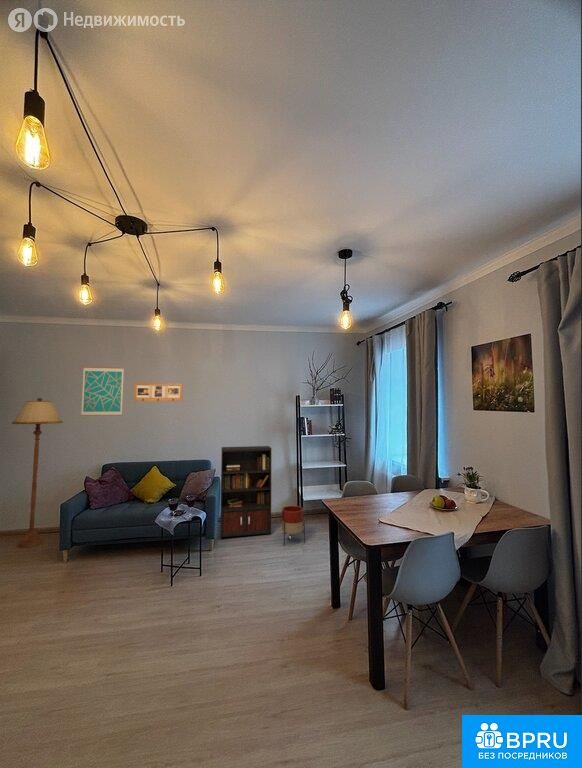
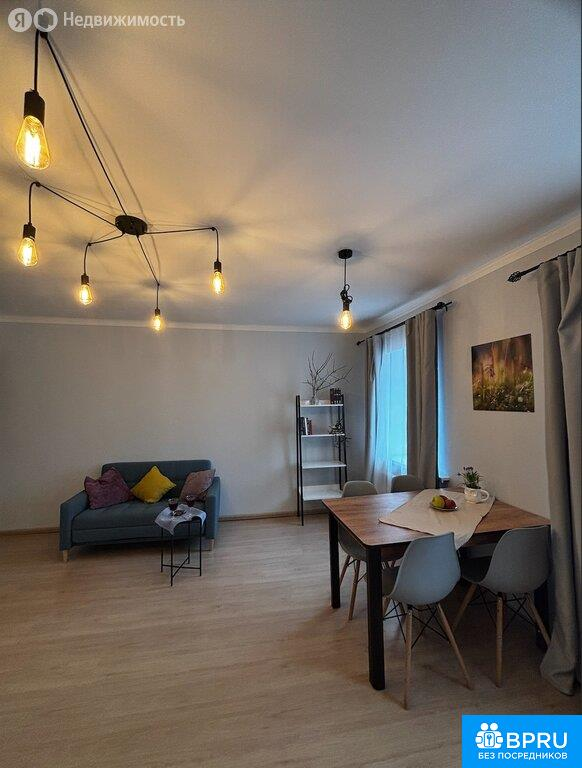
- picture frame (158, 392)
- wall art (102, 391)
- floor lamp (35, 469)
- planter (293, 525)
- bookcase (252, 487)
